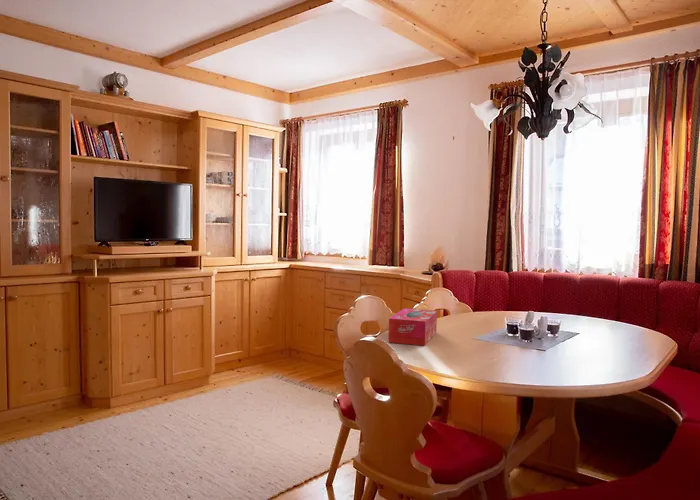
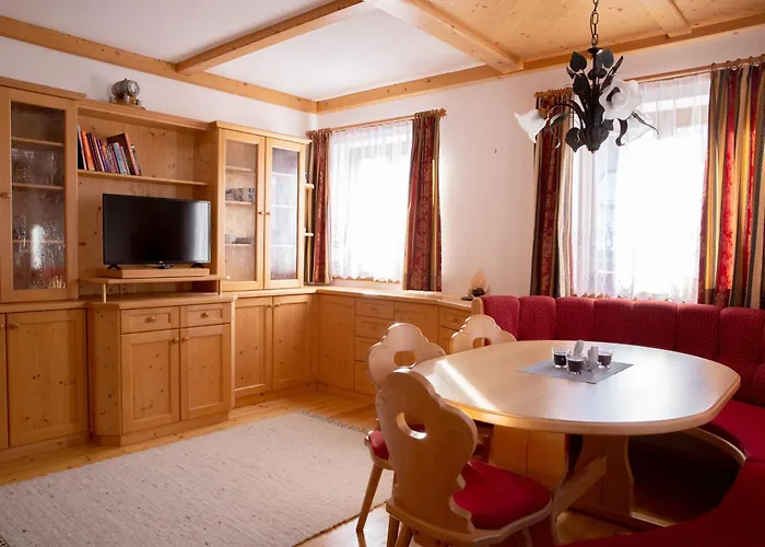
- tissue box (413, 325)
